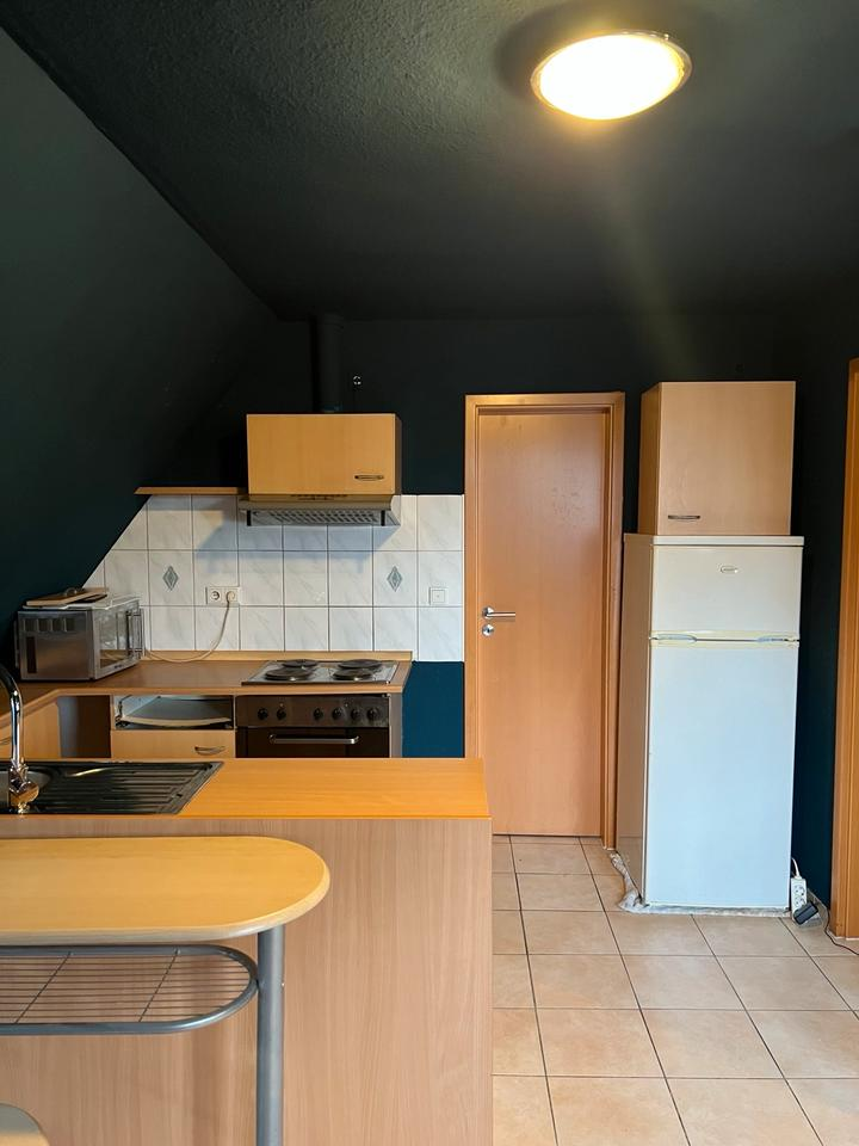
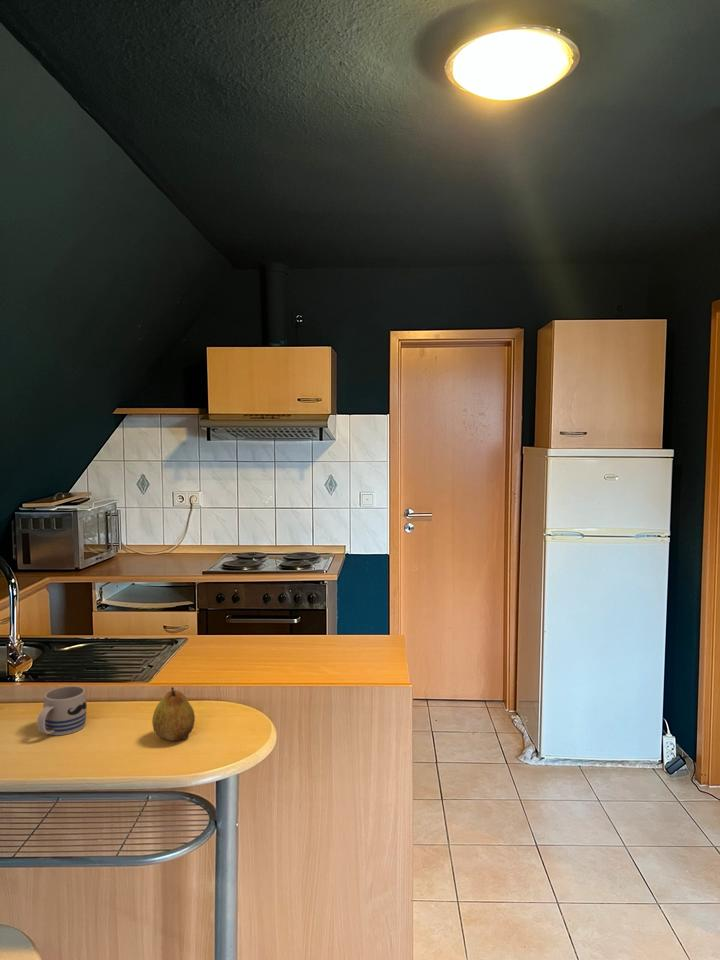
+ fruit (173, 709)
+ mug (60, 712)
